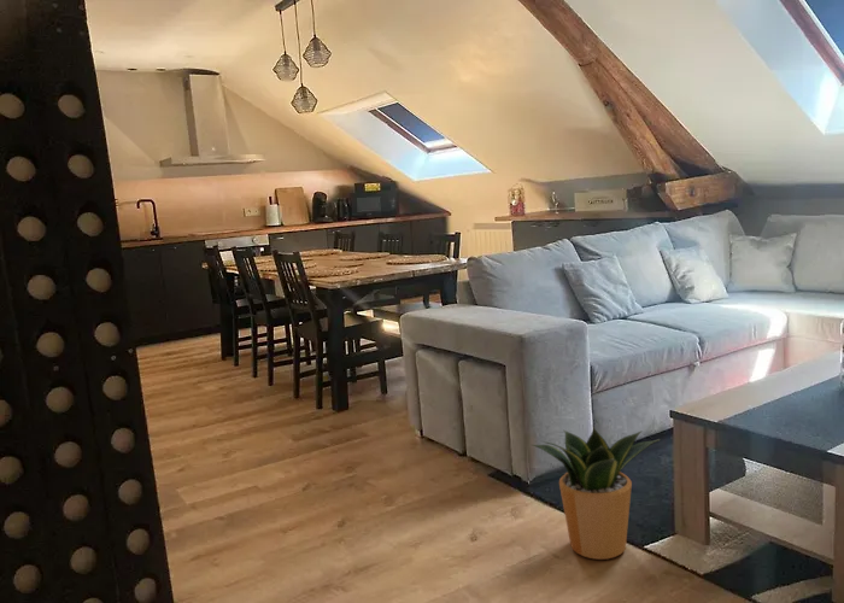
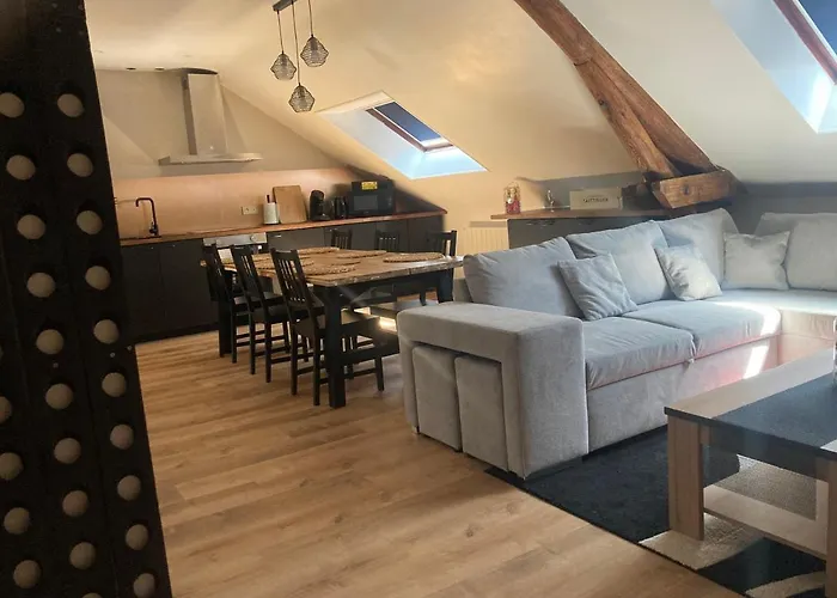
- potted plant (599, 491)
